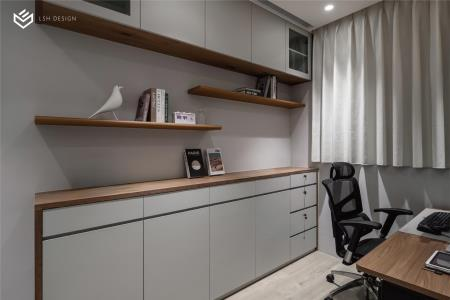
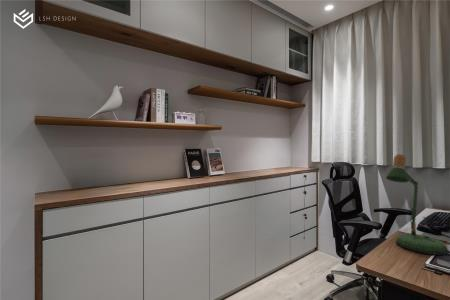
+ desk lamp (416, 201)
